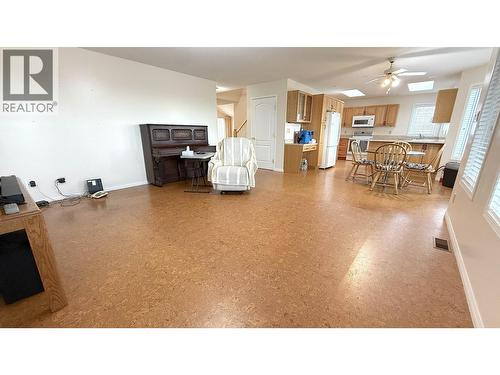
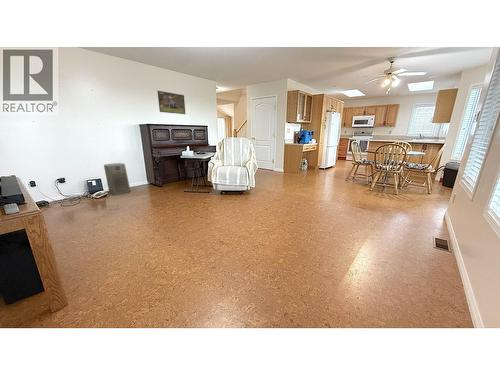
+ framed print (172, 103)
+ fan (116, 178)
